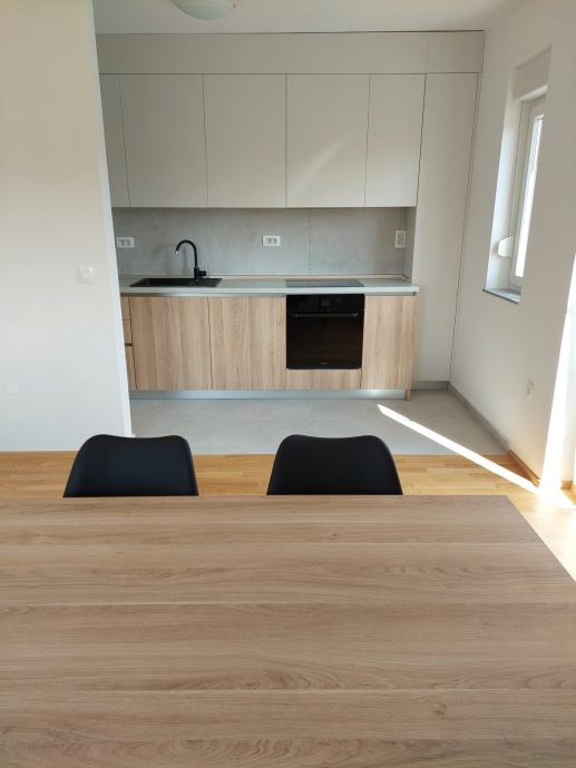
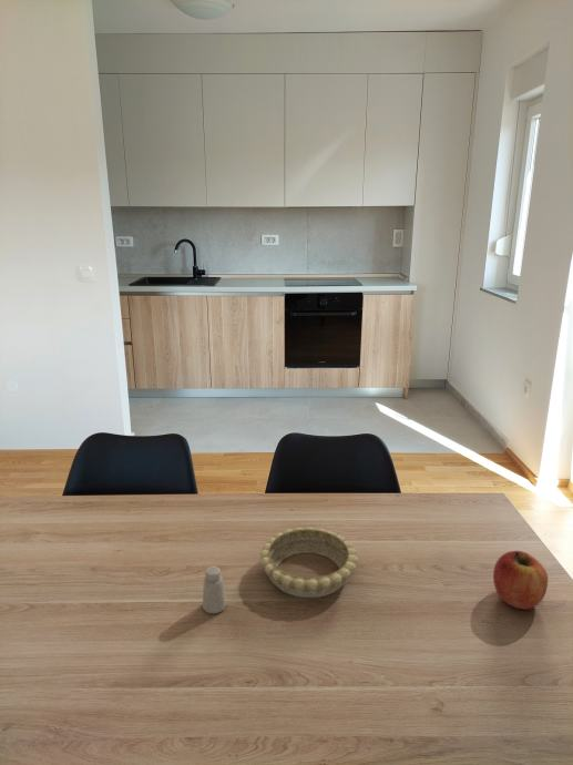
+ apple (520, 577)
+ saltshaker (213, 588)
+ decorative bowl (308, 552)
